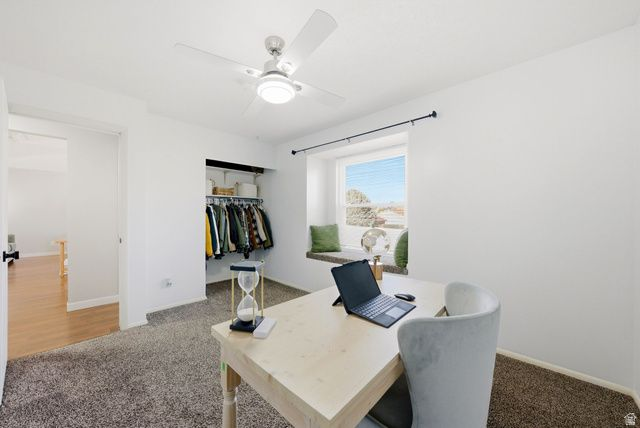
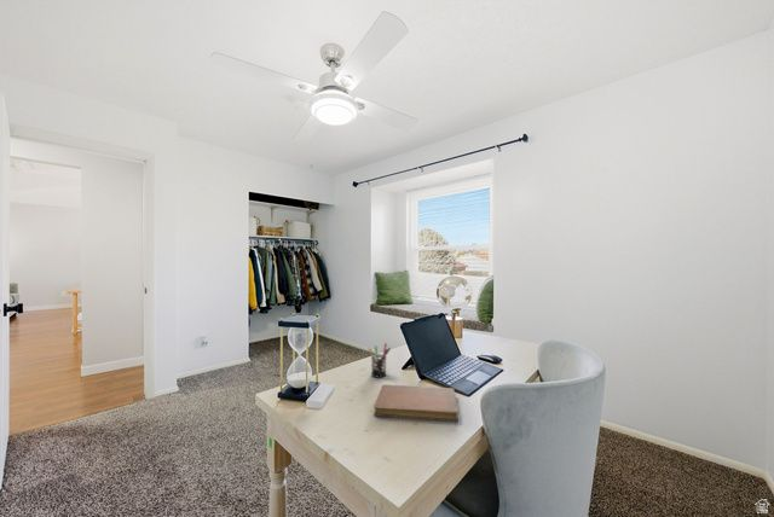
+ notebook (416, 400)
+ pen holder (379, 359)
